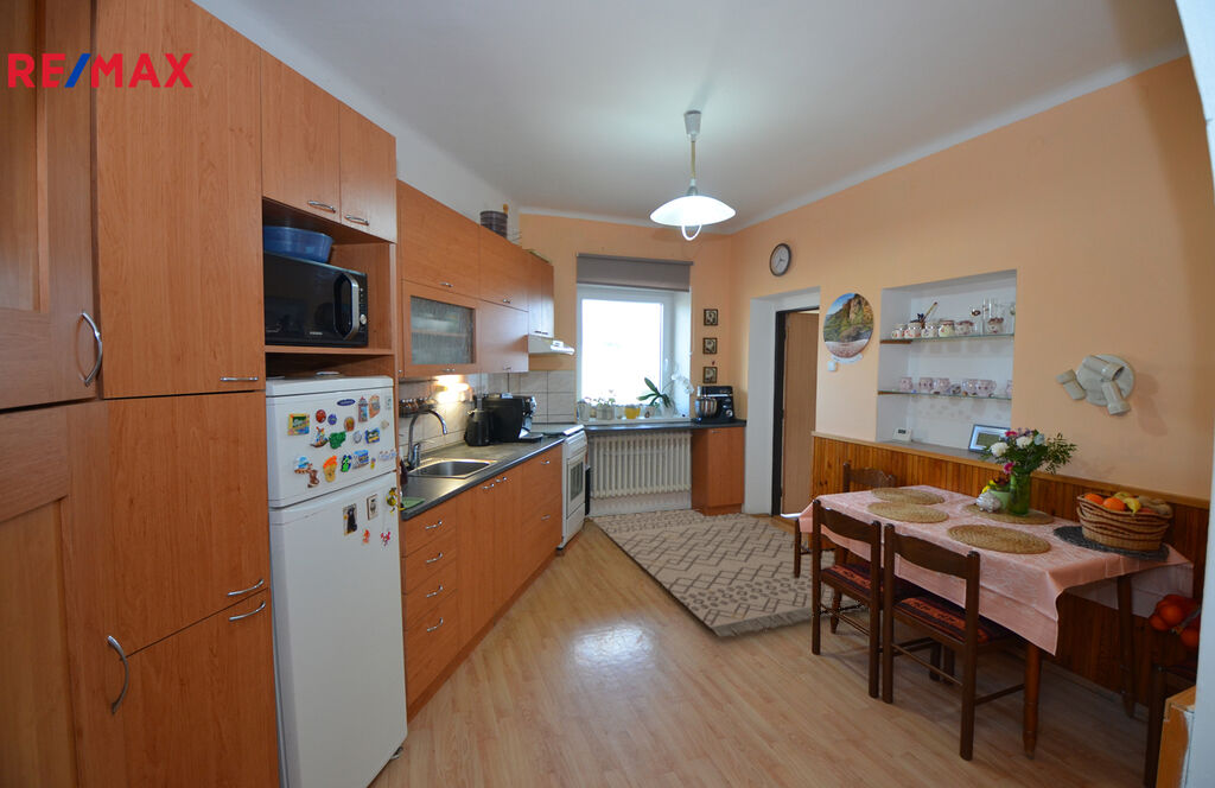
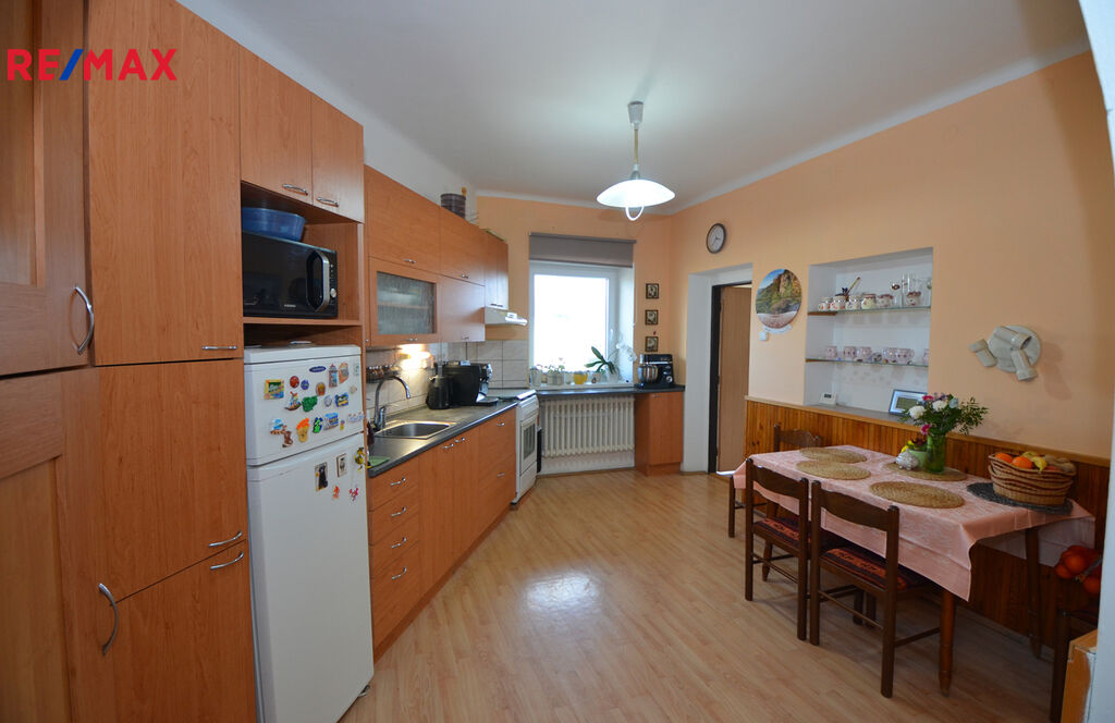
- rug (715, 544)
